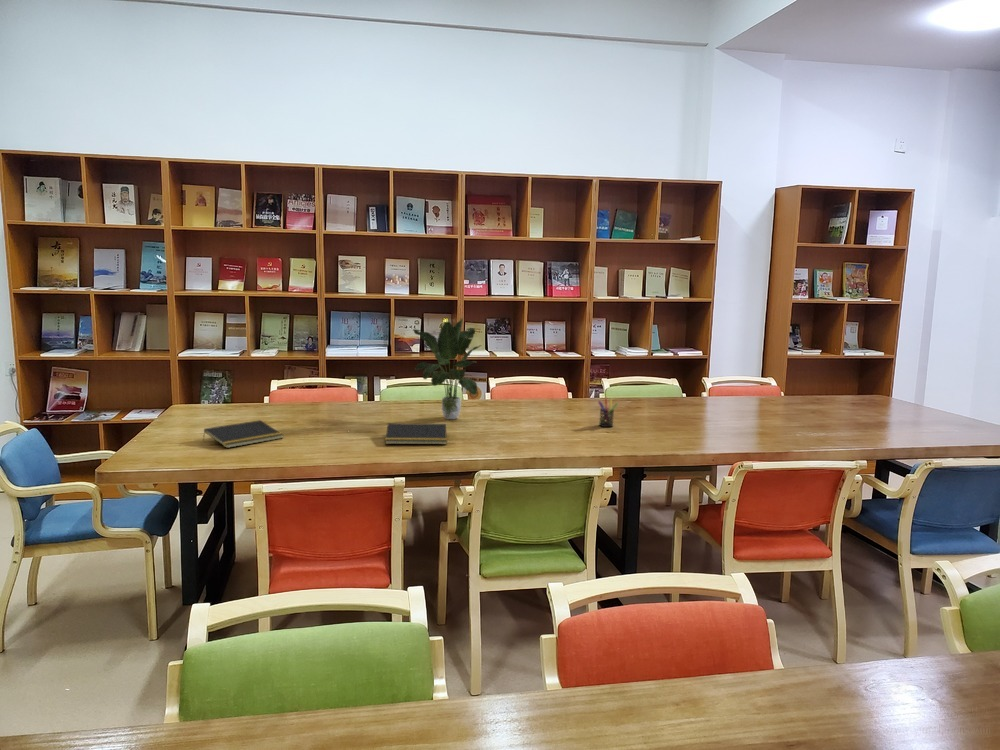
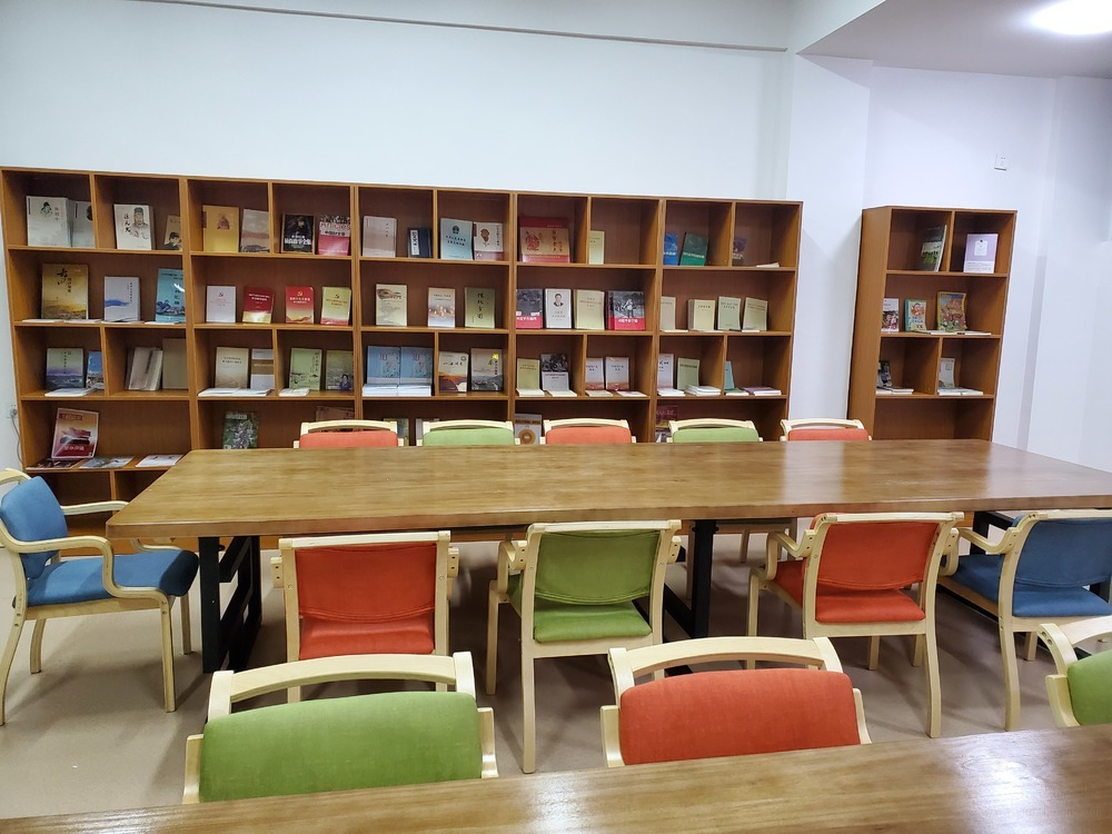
- potted plant (446, 369)
- notepad (416, 433)
- notepad (244, 433)
- pen holder (608, 411)
